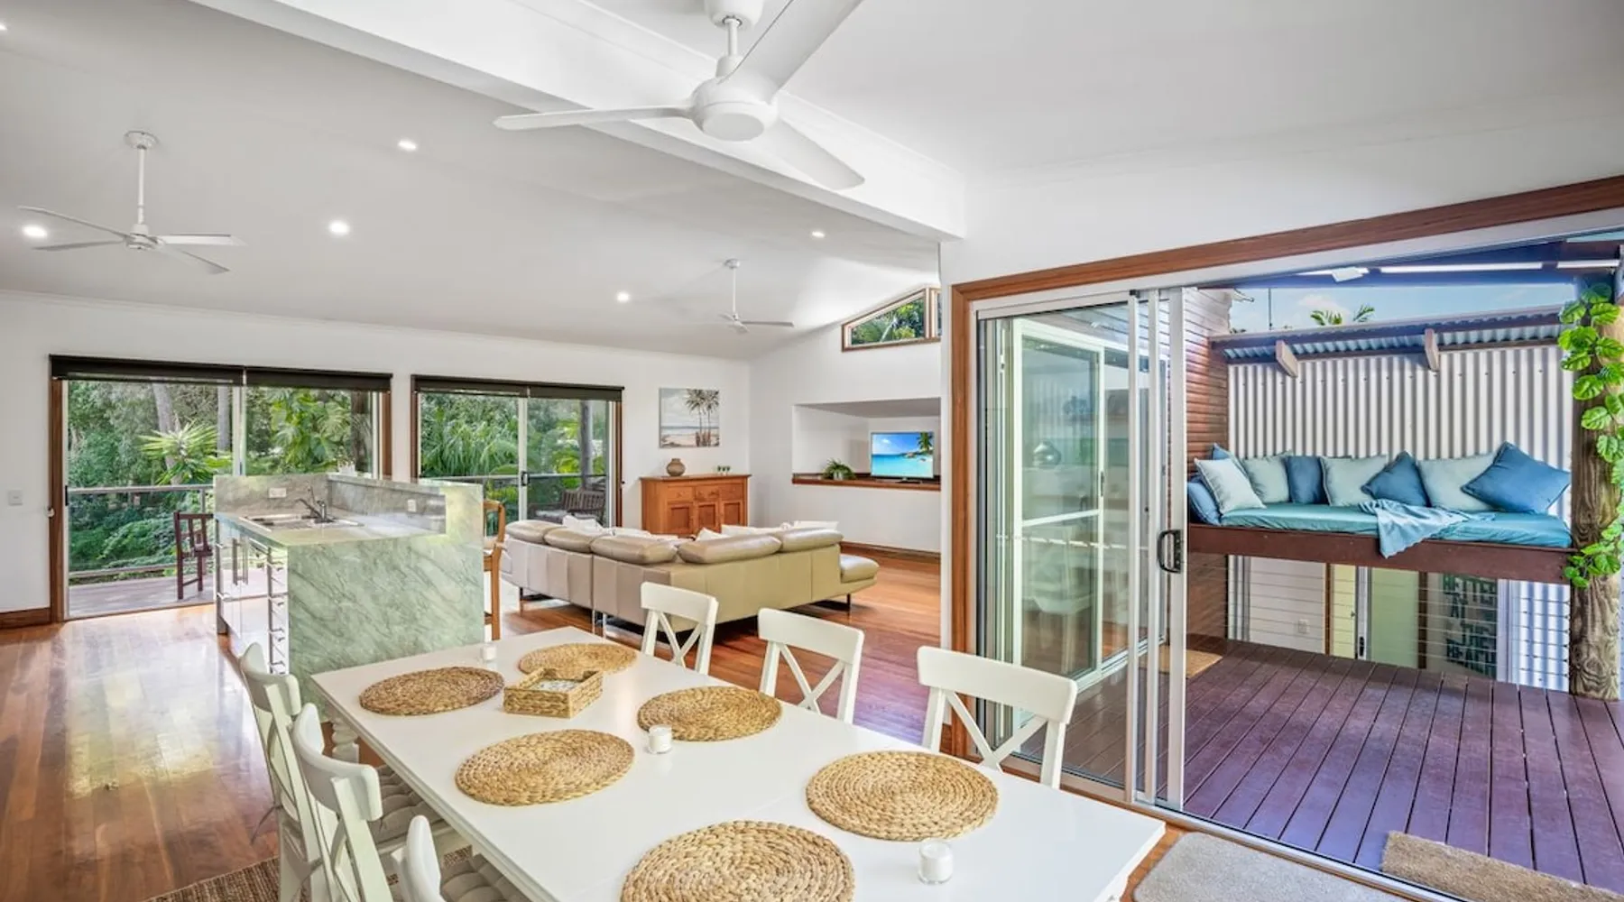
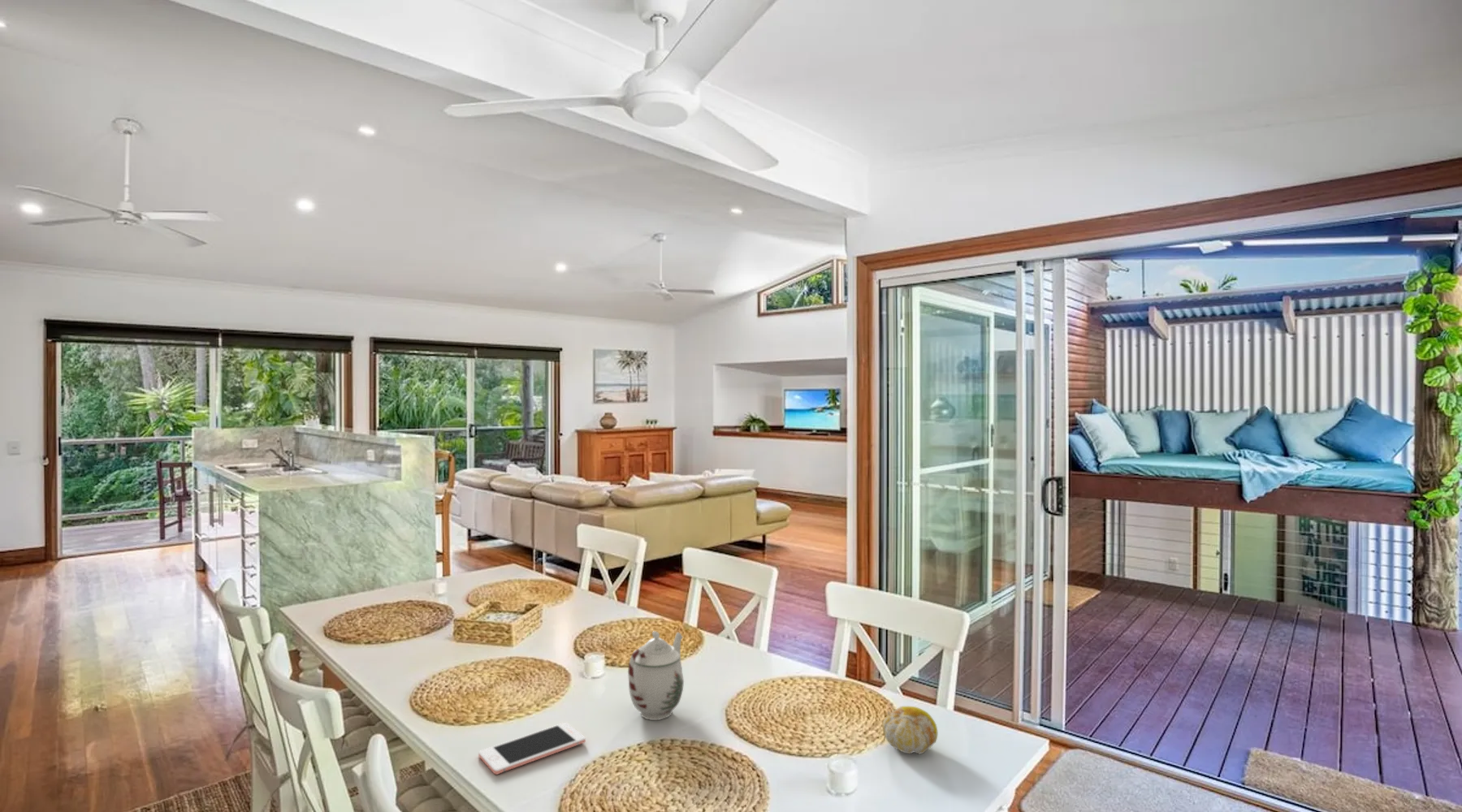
+ cell phone (533, 746)
+ fruit (910, 728)
+ teapot (657, 671)
